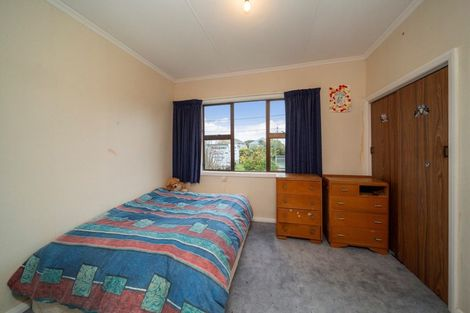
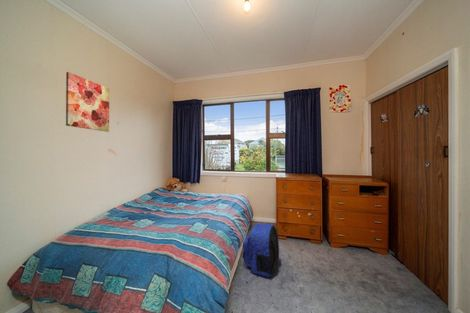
+ wall art (89, 105)
+ backpack (260, 245)
